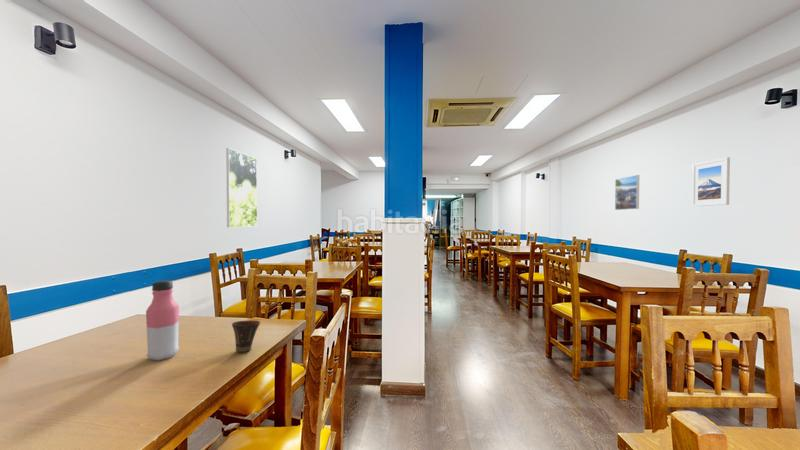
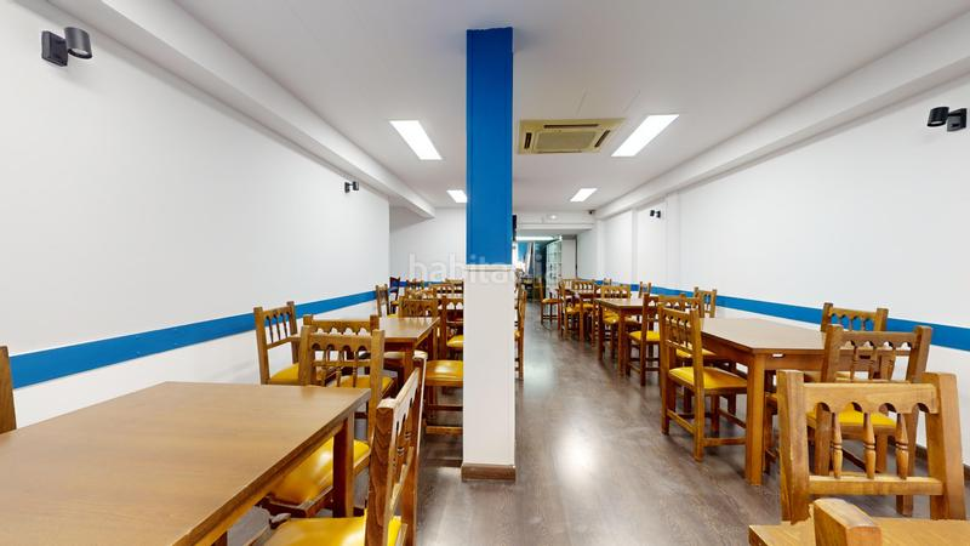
- cup (246, 335)
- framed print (626, 193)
- water bottle (163, 318)
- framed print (709, 183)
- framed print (243, 190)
